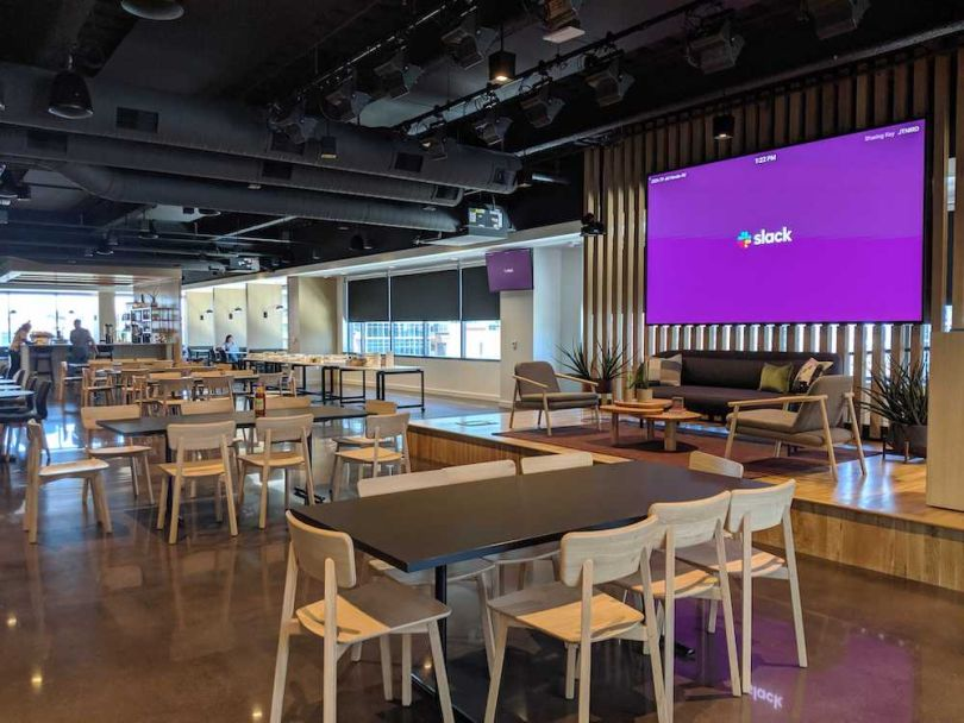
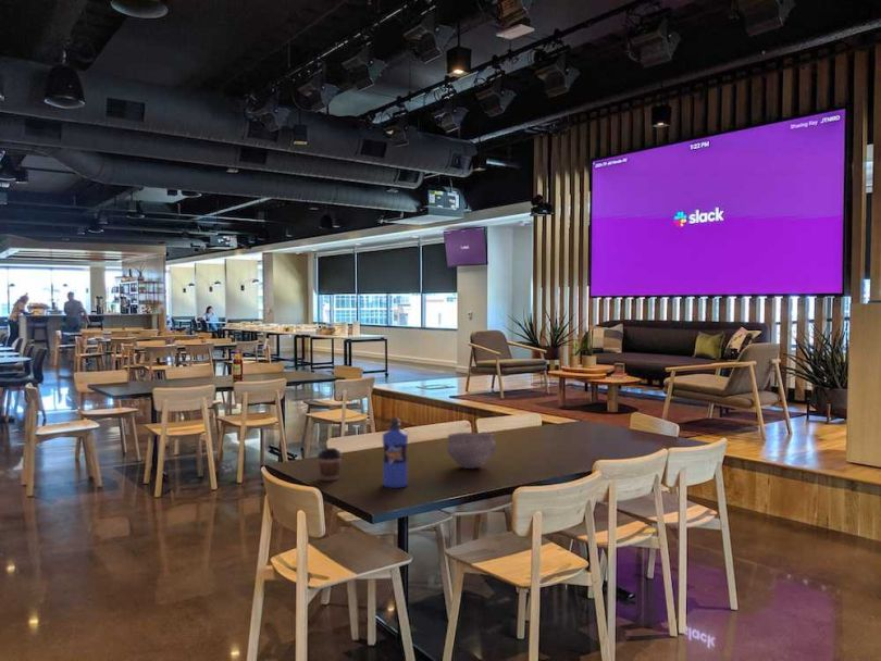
+ water bottle (395, 451)
+ bowl (471, 448)
+ coffee cup (330, 462)
